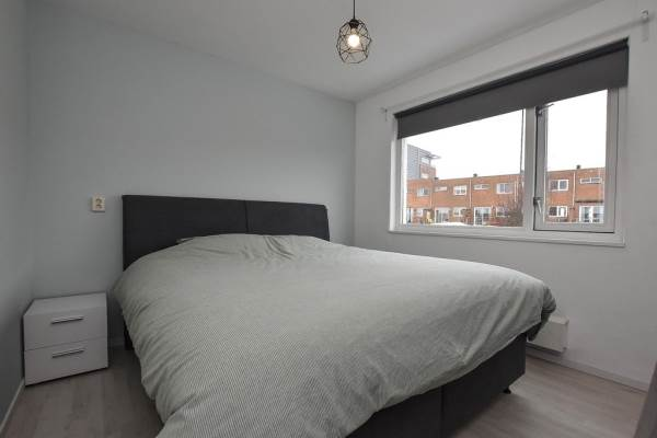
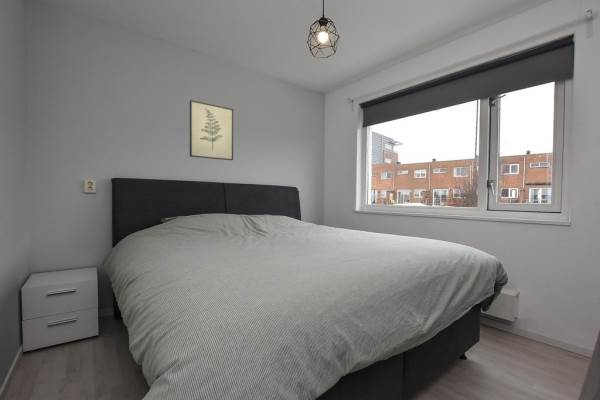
+ wall art (212, 131)
